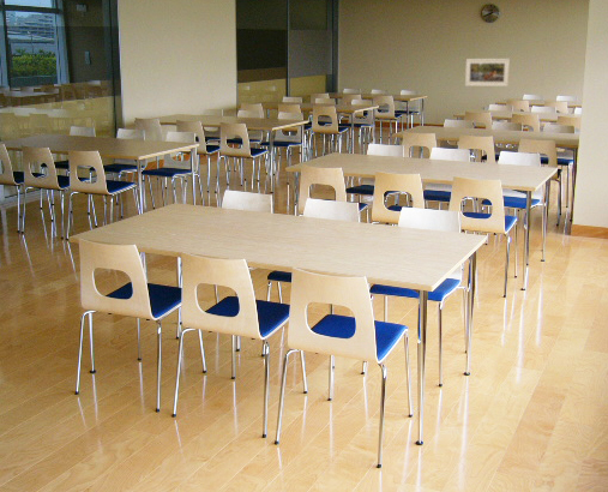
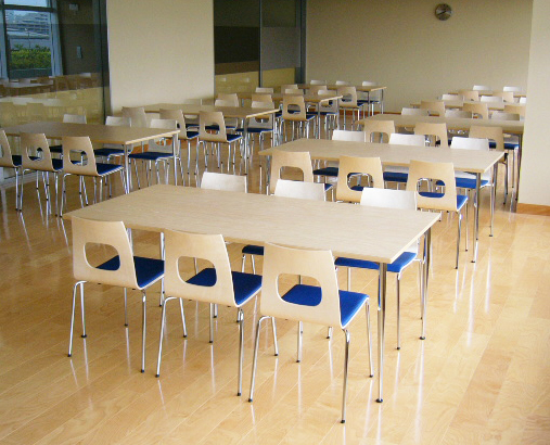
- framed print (487, 72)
